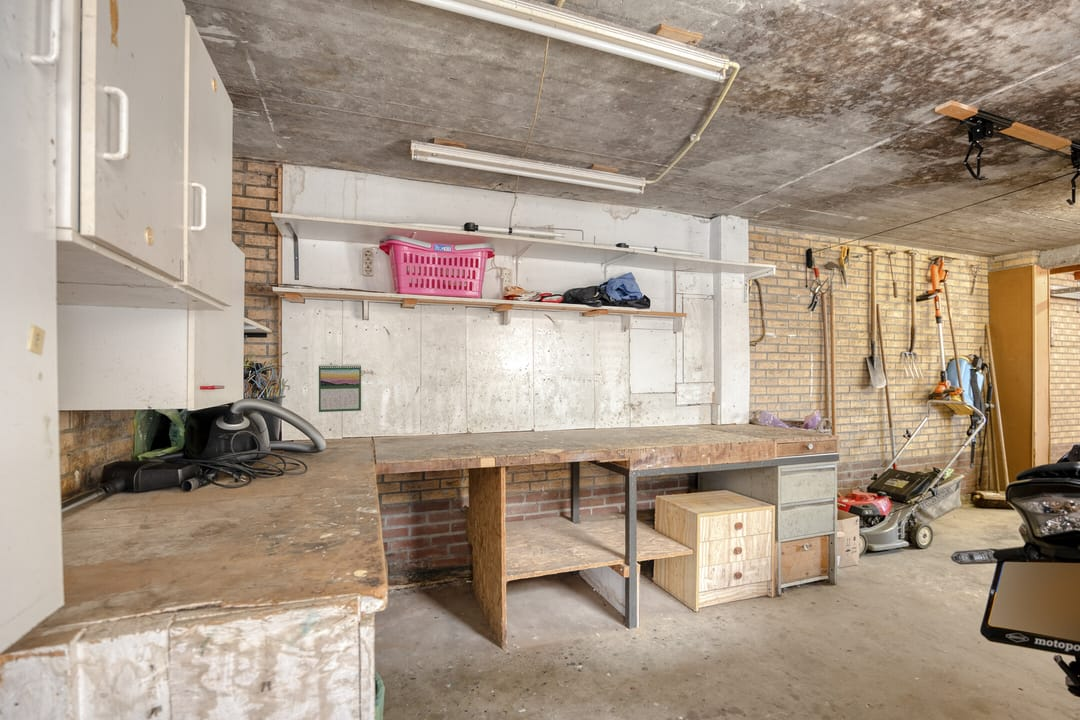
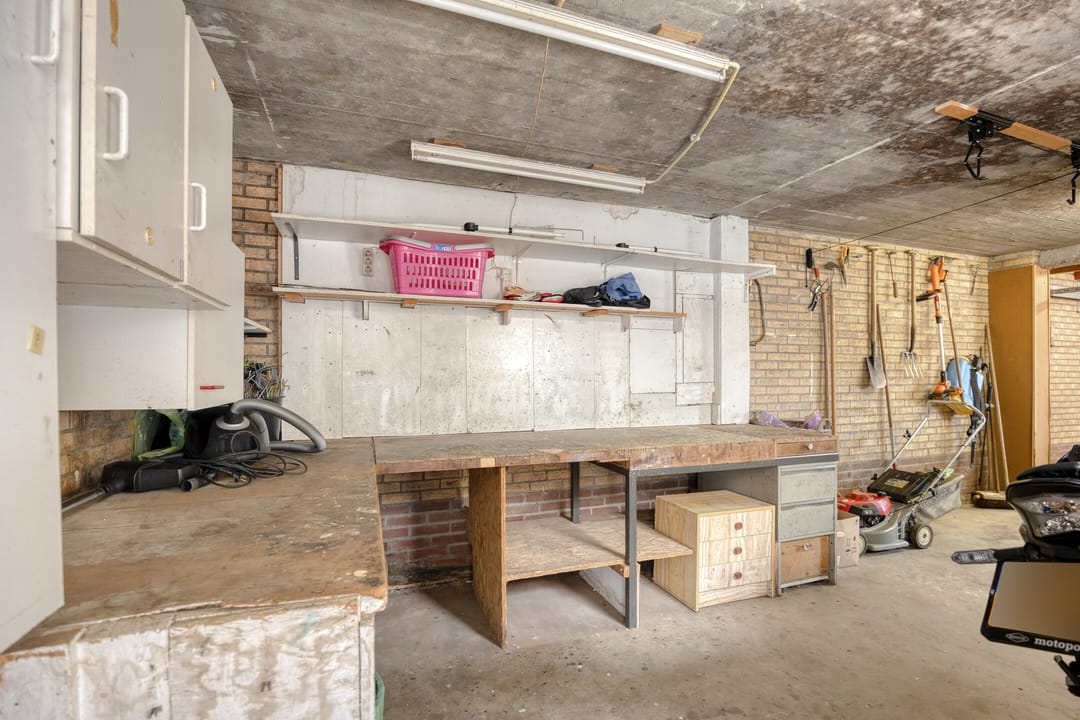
- calendar (340, 387)
